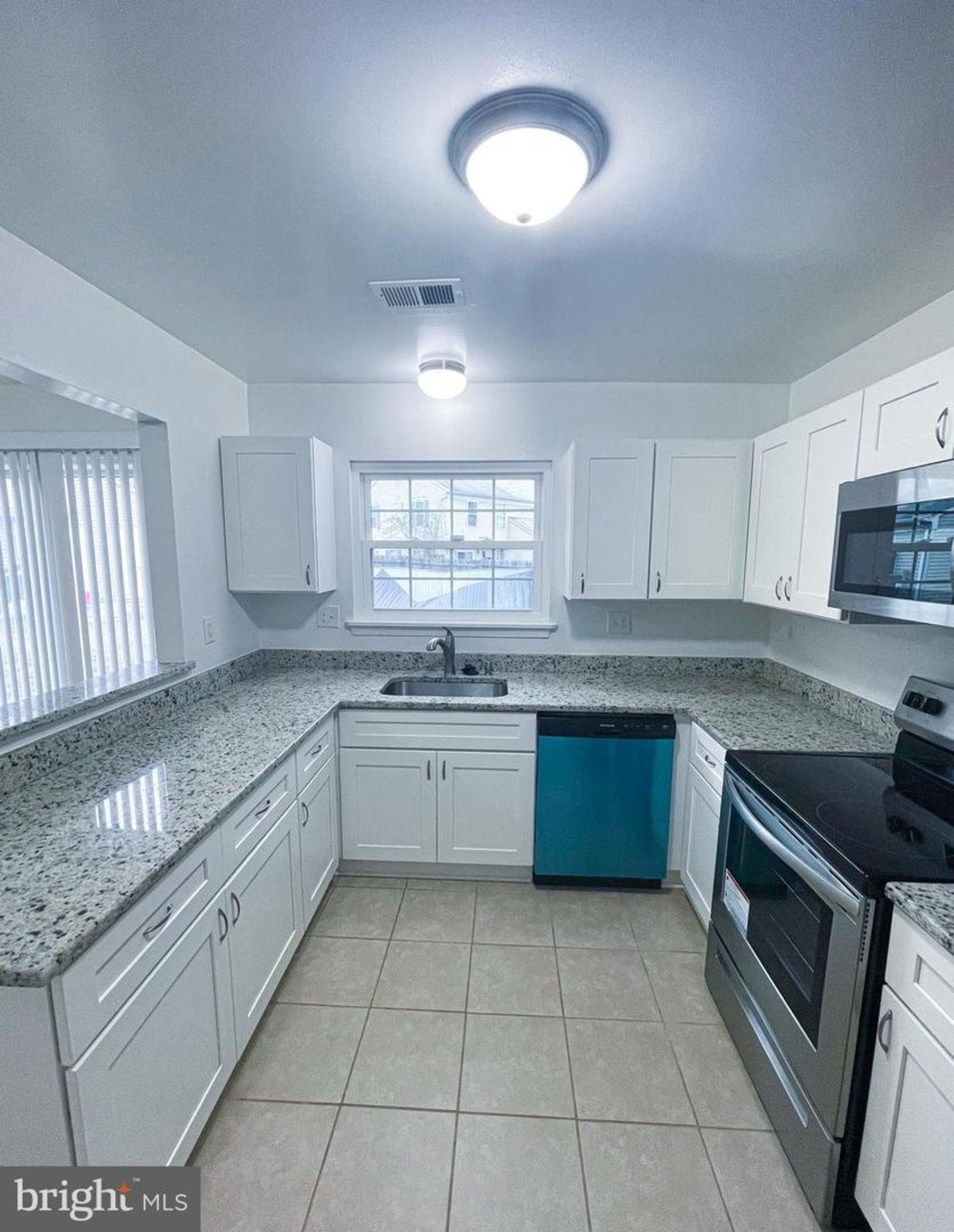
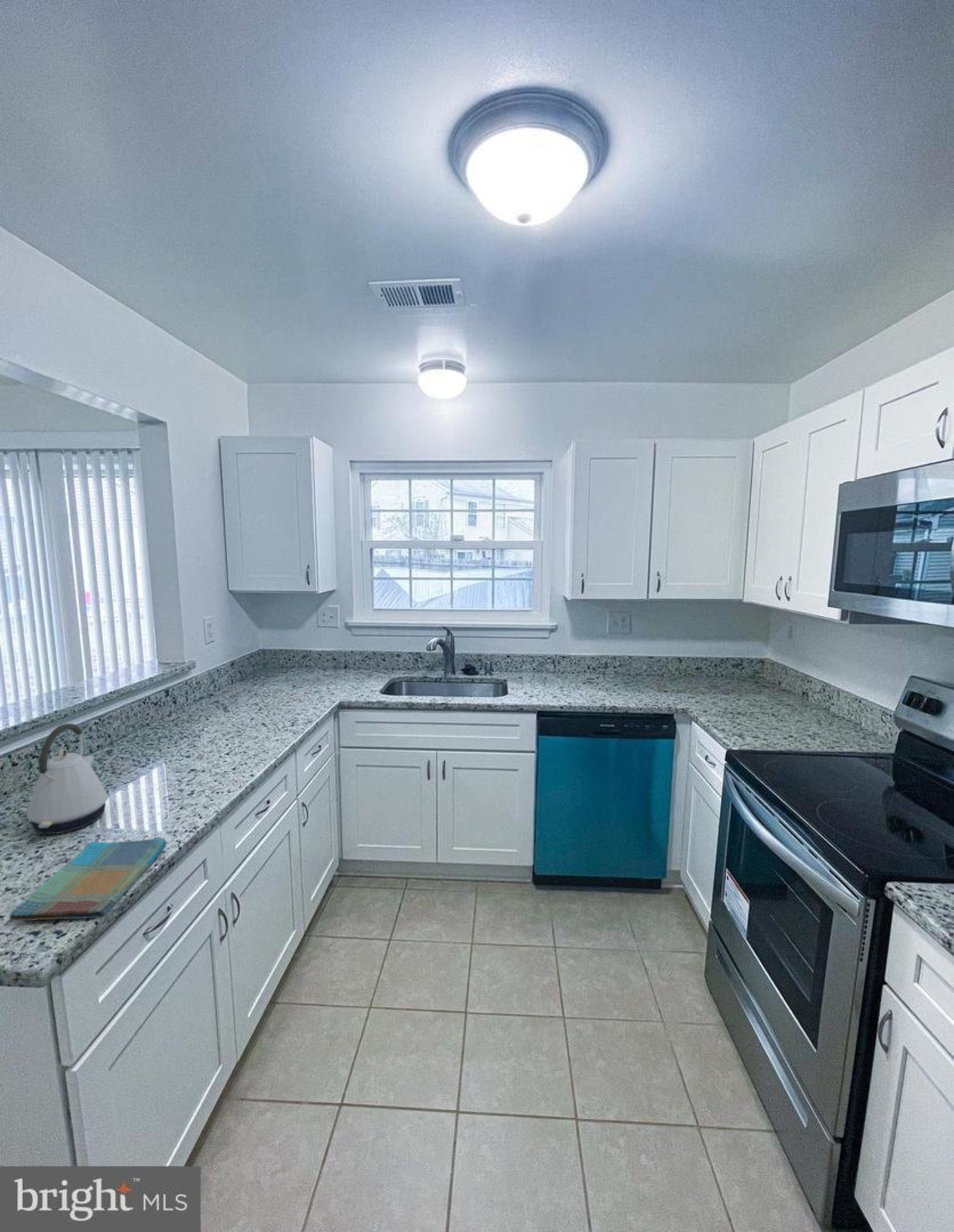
+ kettle (67, 772)
+ dish towel (97, 875)
